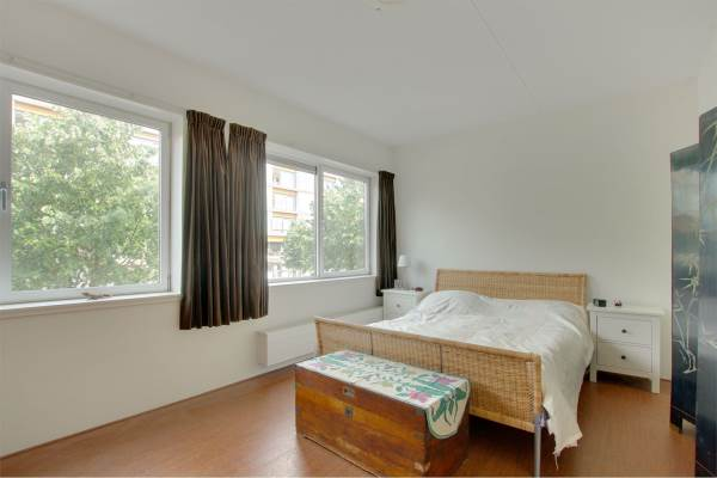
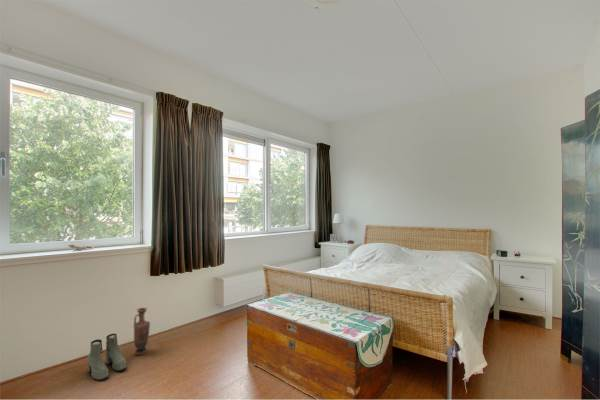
+ boots (107, 354)
+ vase (141, 330)
